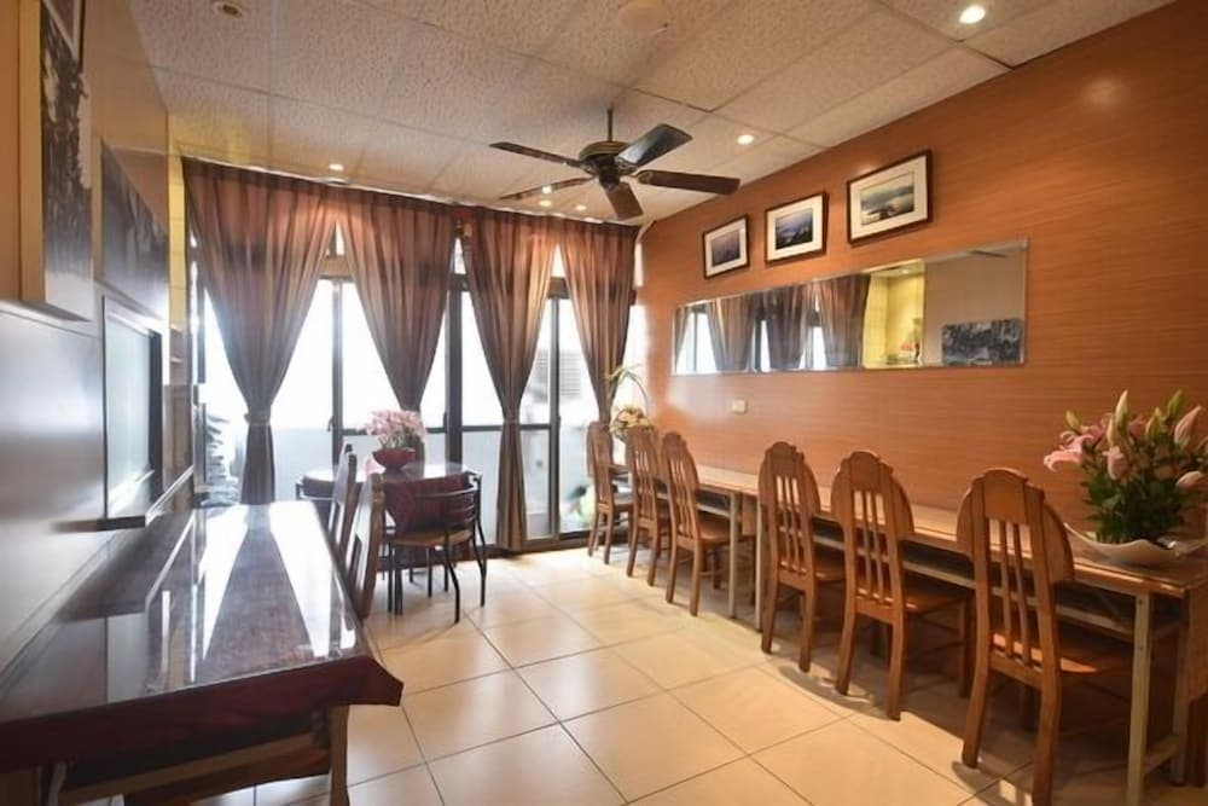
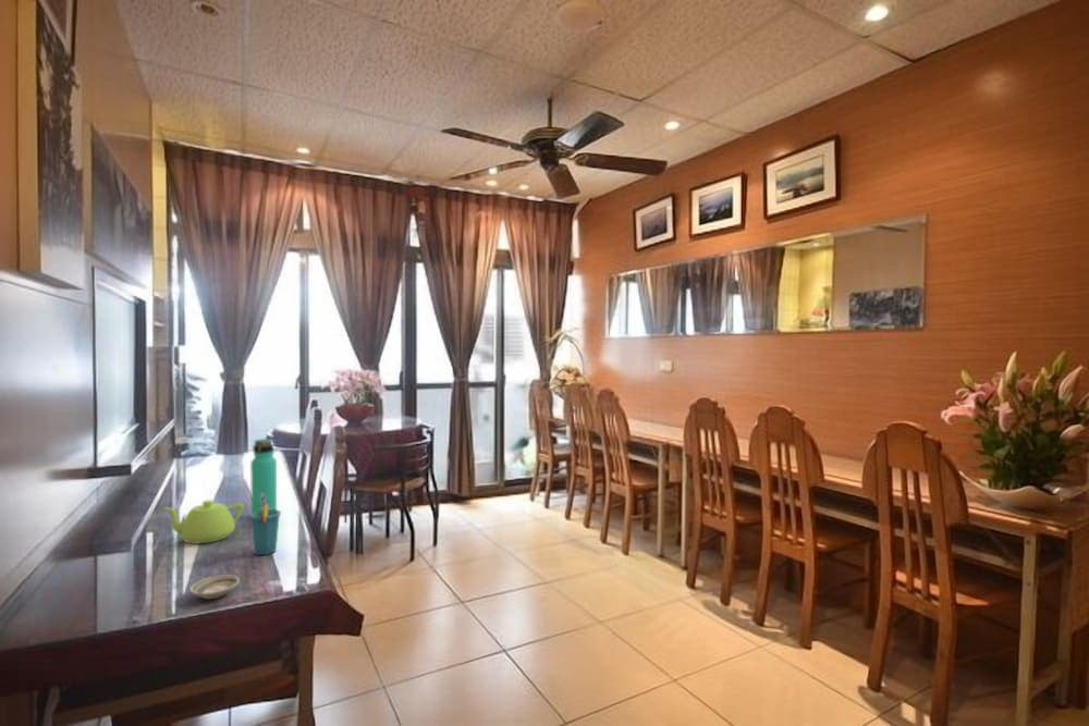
+ teapot (205, 519)
+ thermos bottle (264, 477)
+ saucer (215, 588)
+ cup (265, 524)
